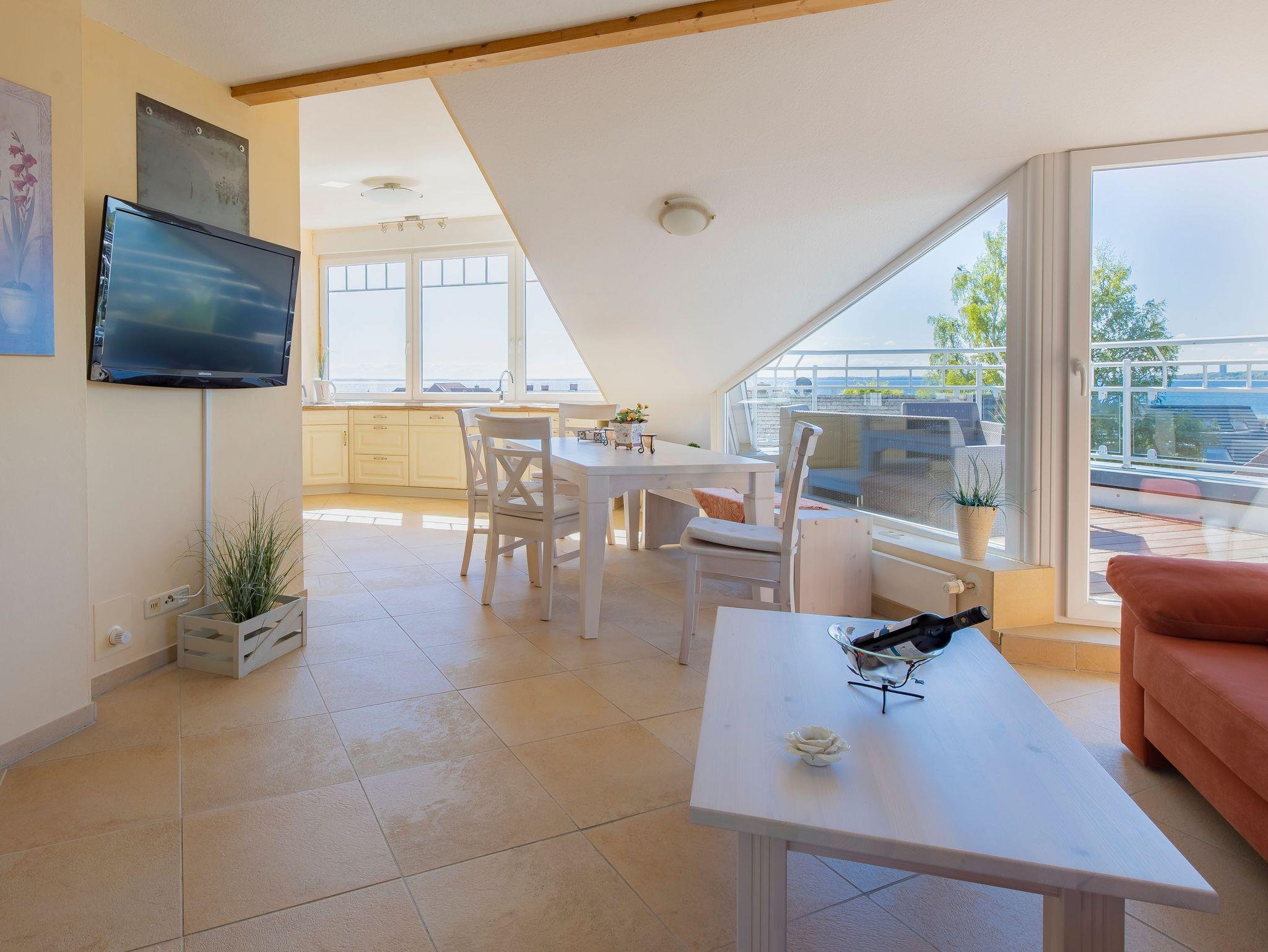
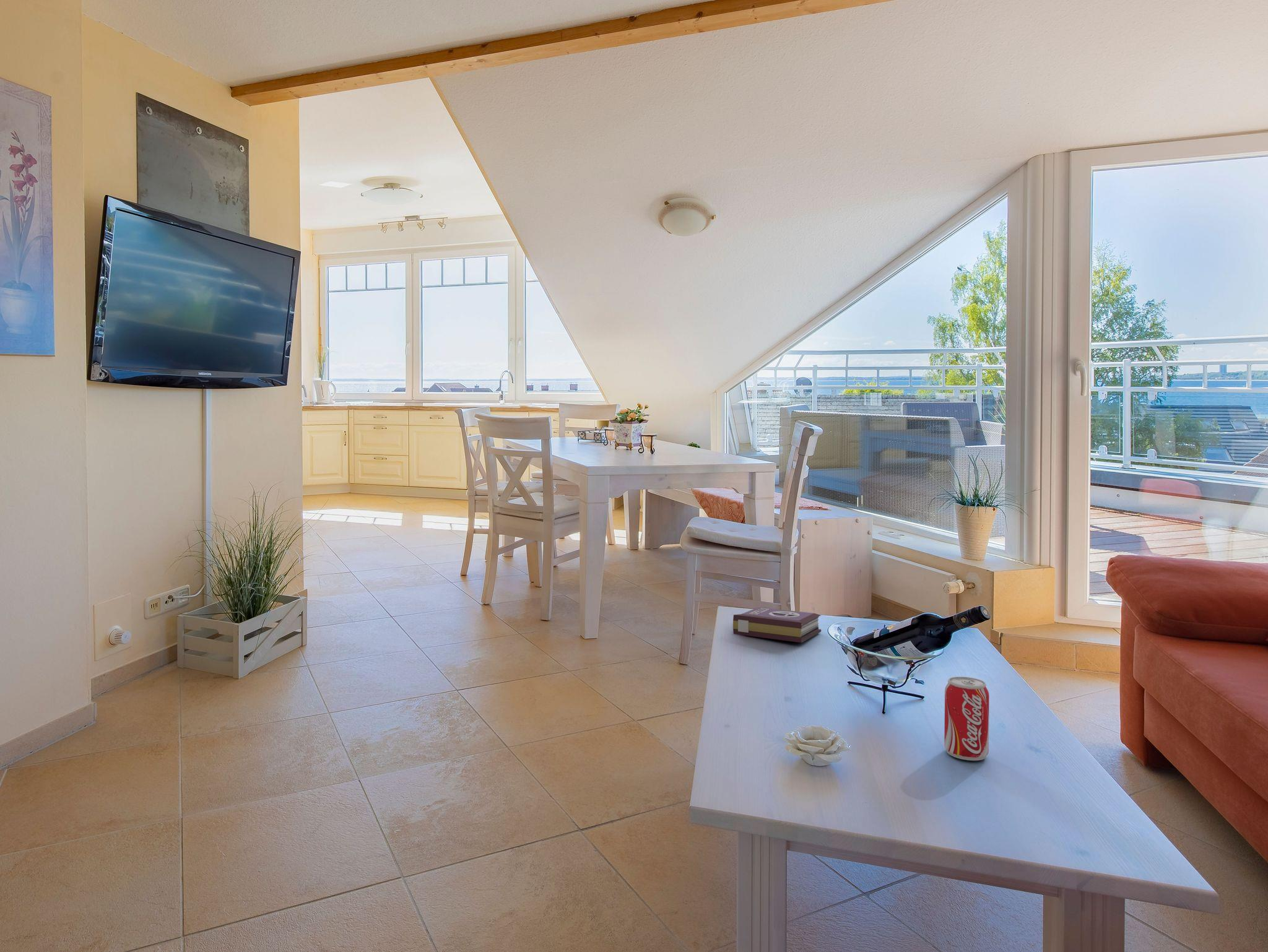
+ beverage can (966, 717)
+ book (777, 623)
